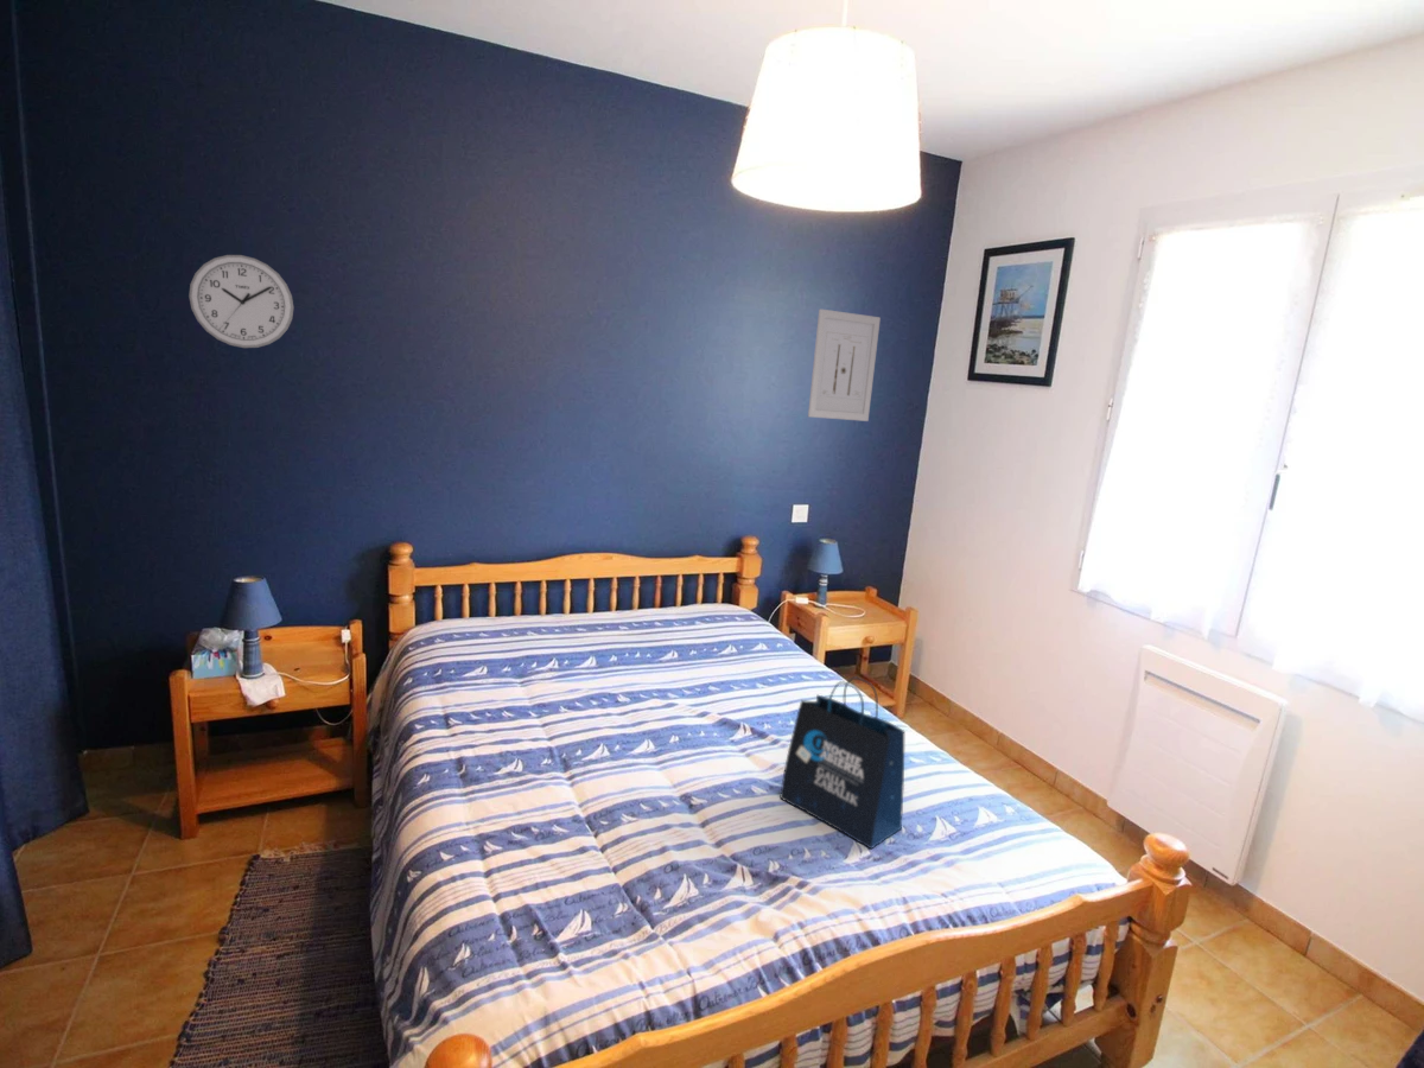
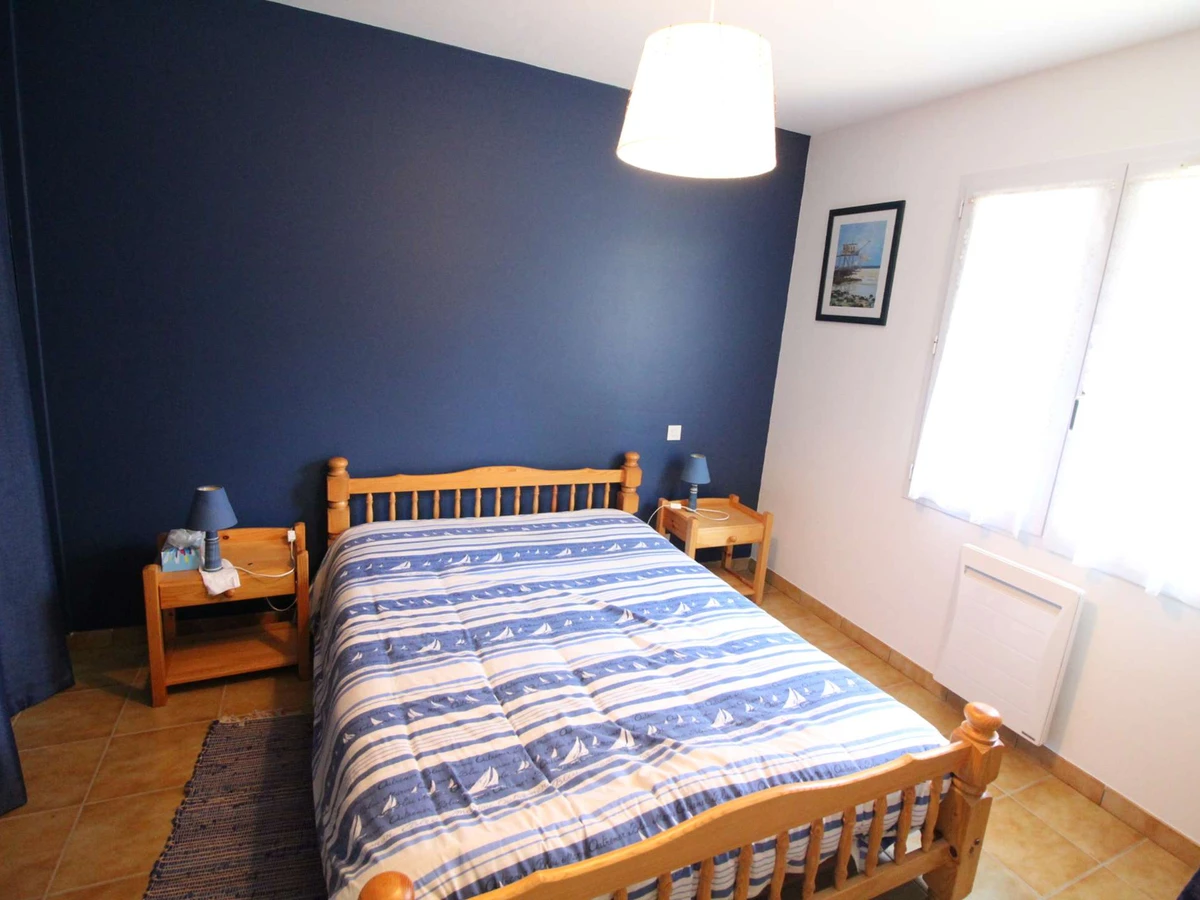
- wall art (844, 367)
- tote bag (846, 748)
- wall clock (242, 301)
